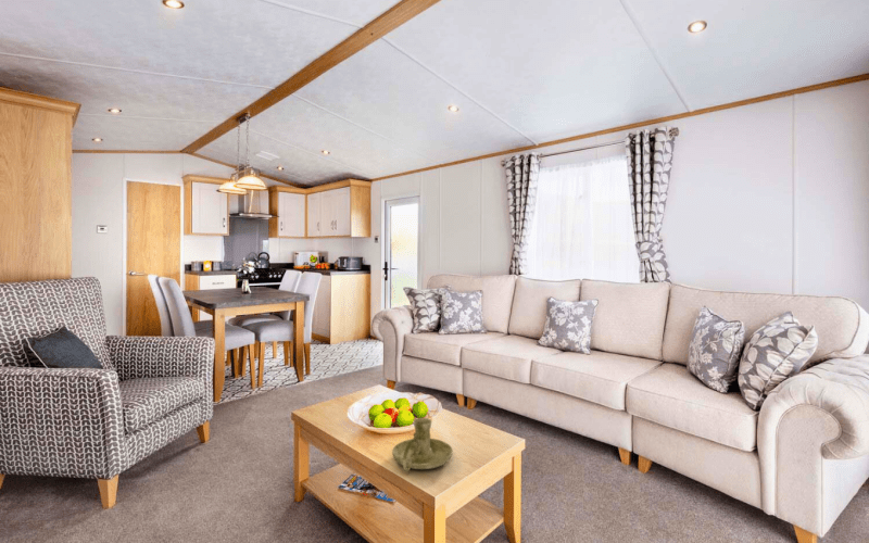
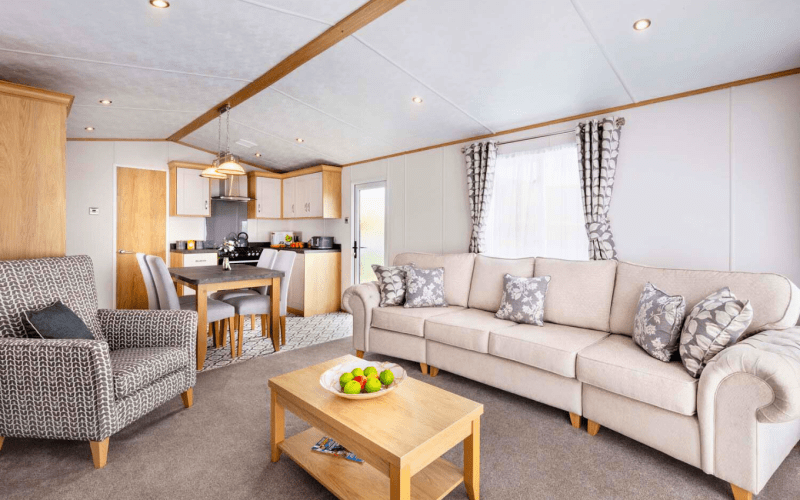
- candle holder (419, 443)
